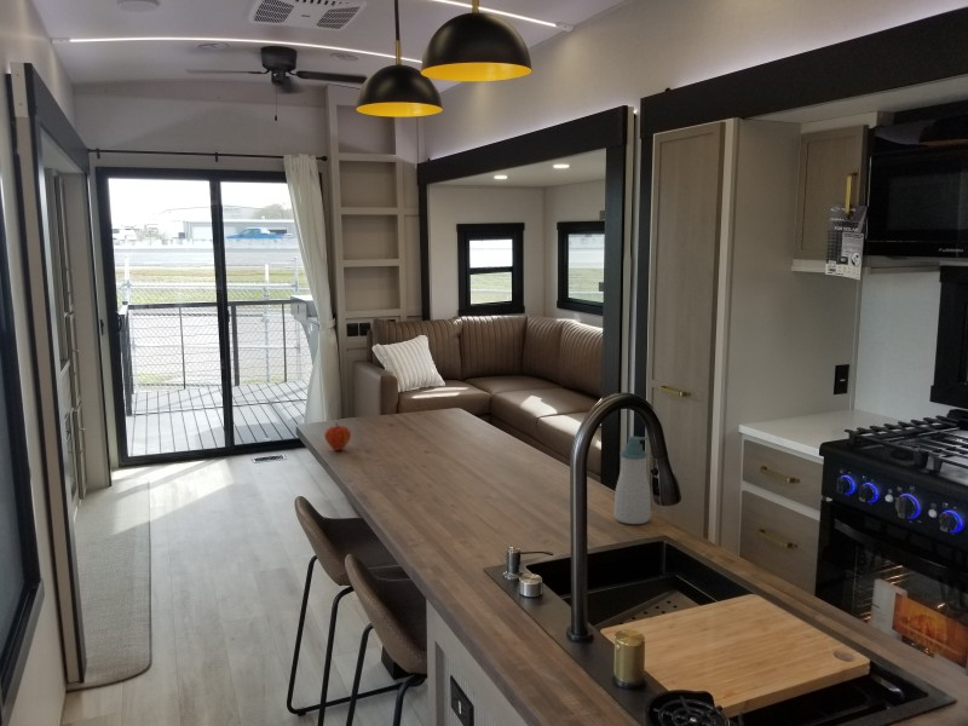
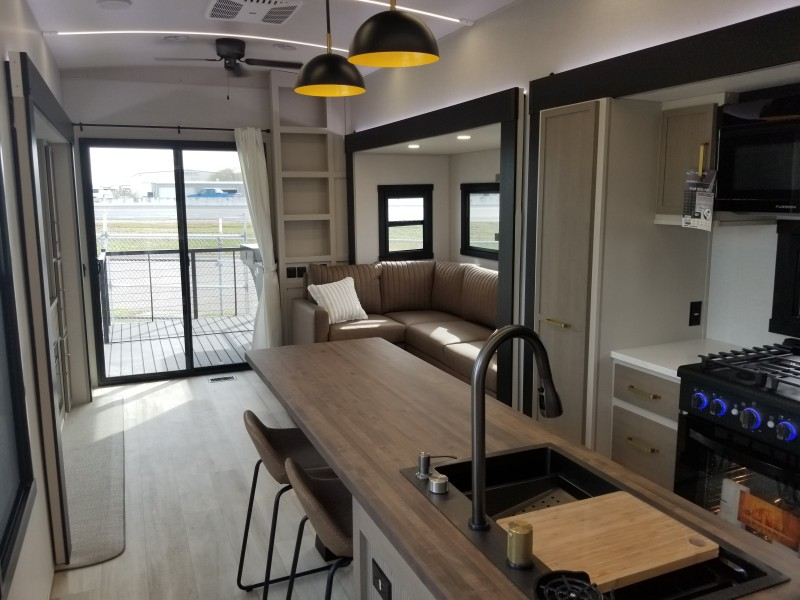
- fruit (338, 436)
- soap bottle (633, 478)
